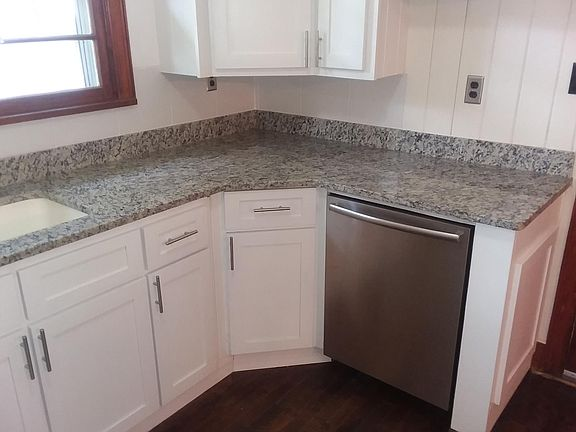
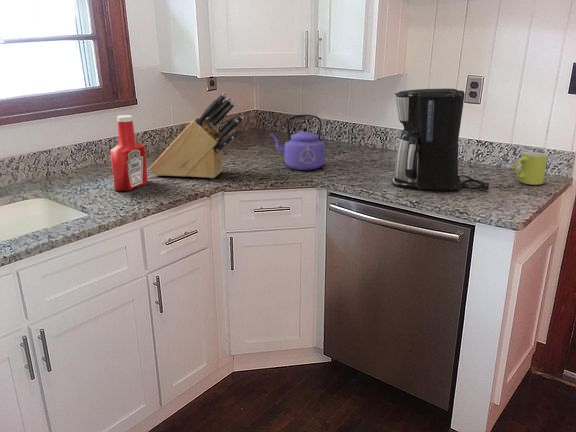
+ coffee maker (437, 139)
+ mug (528, 168)
+ soap bottle (128, 151)
+ kettle (297, 141)
+ knife block (196, 134)
